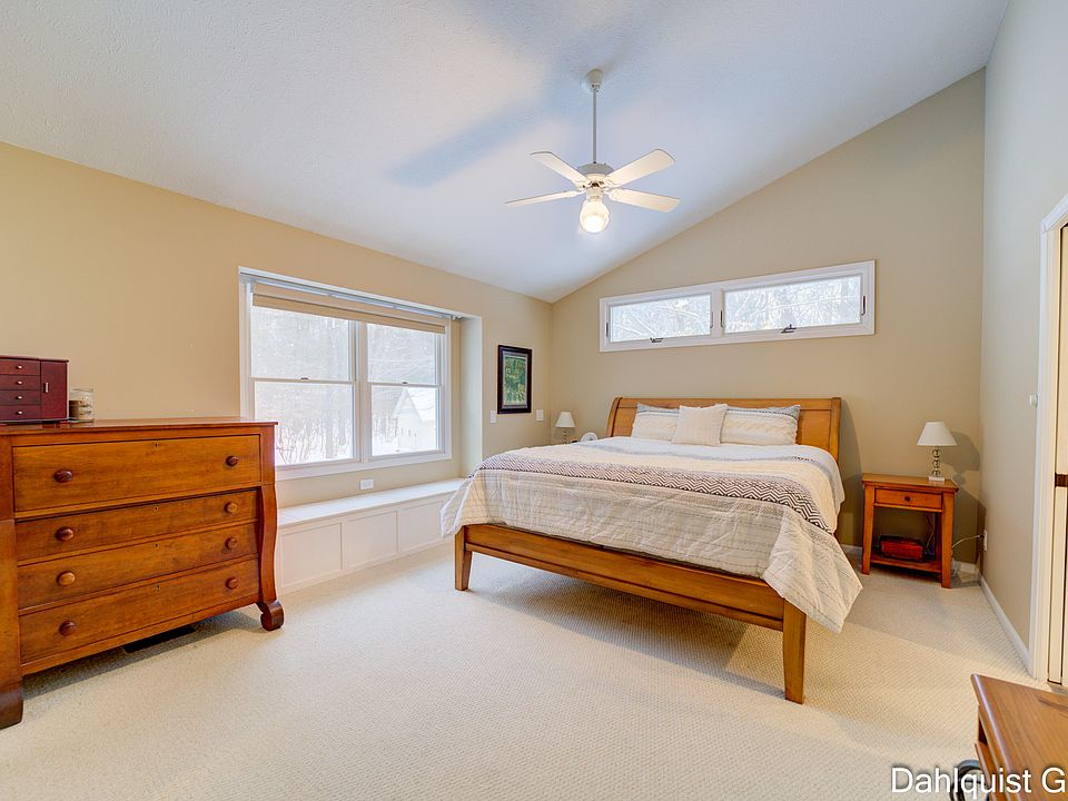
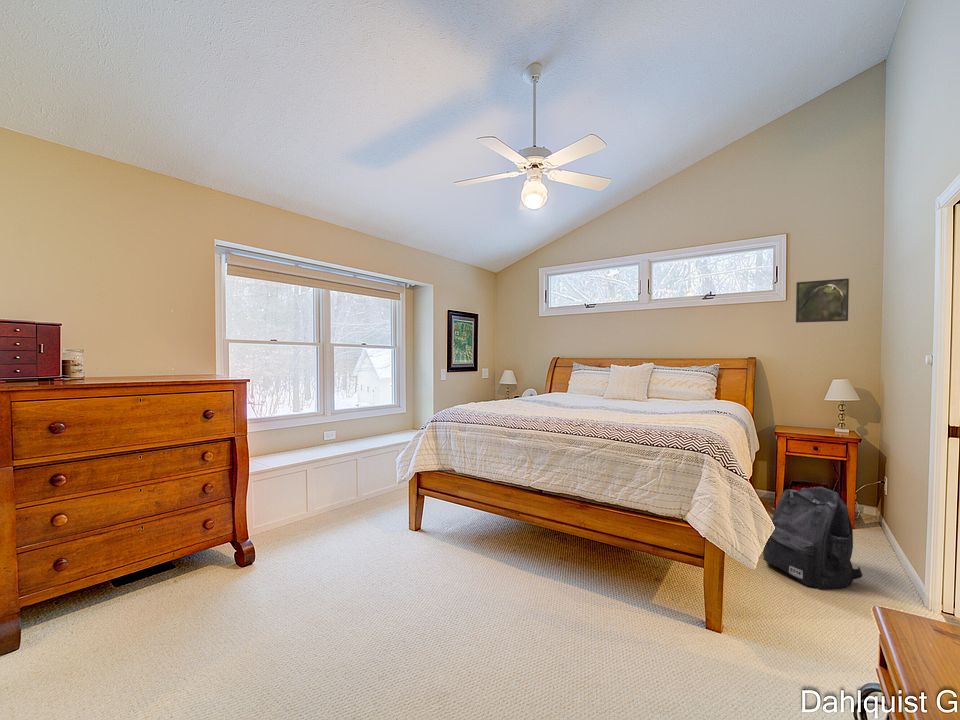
+ backpack (810, 530)
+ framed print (821, 301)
